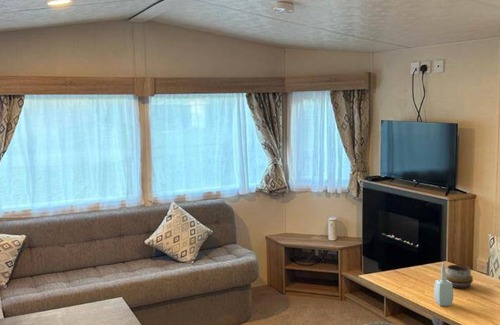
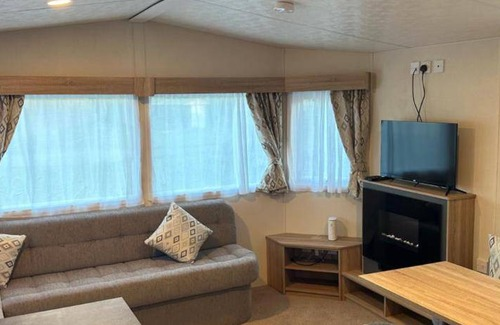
- nail polish bottle (443, 283)
- decorative bowl (458, 276)
